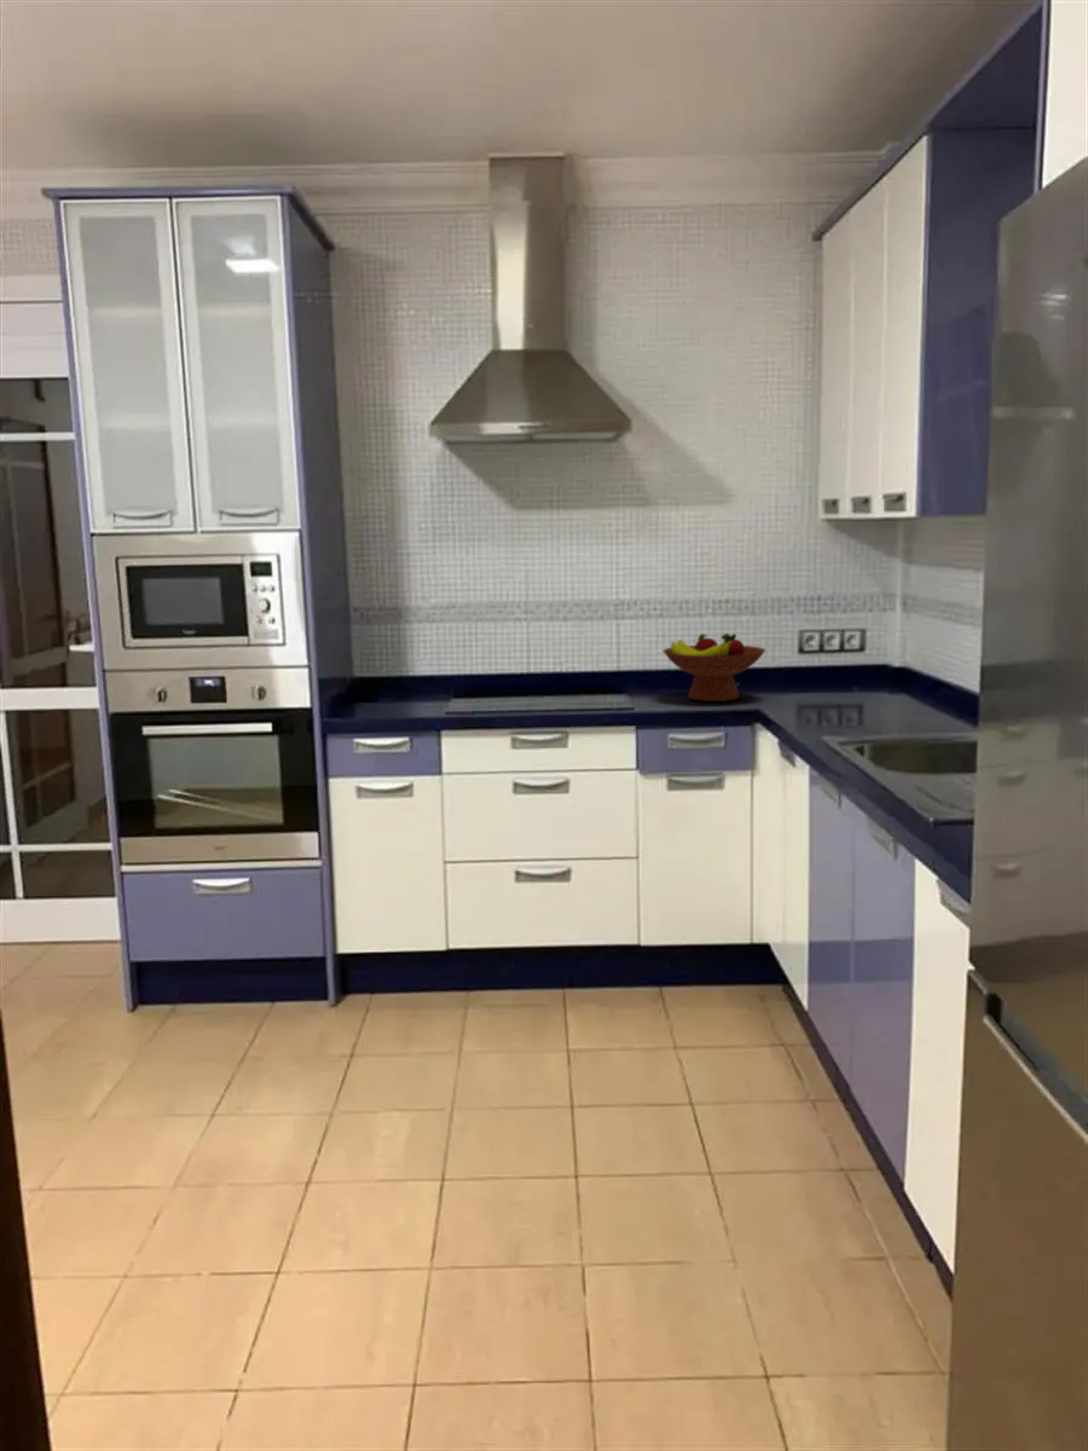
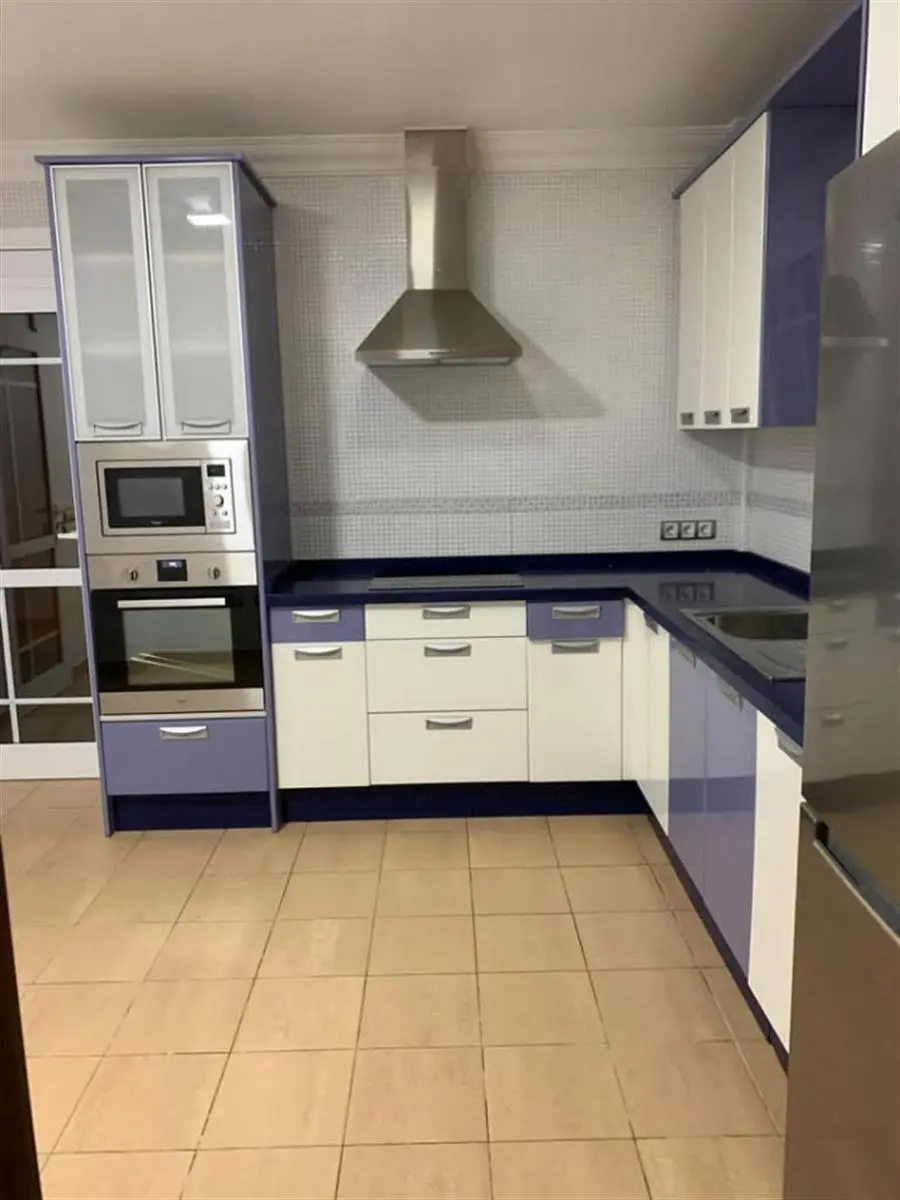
- fruit bowl (713, 664)
